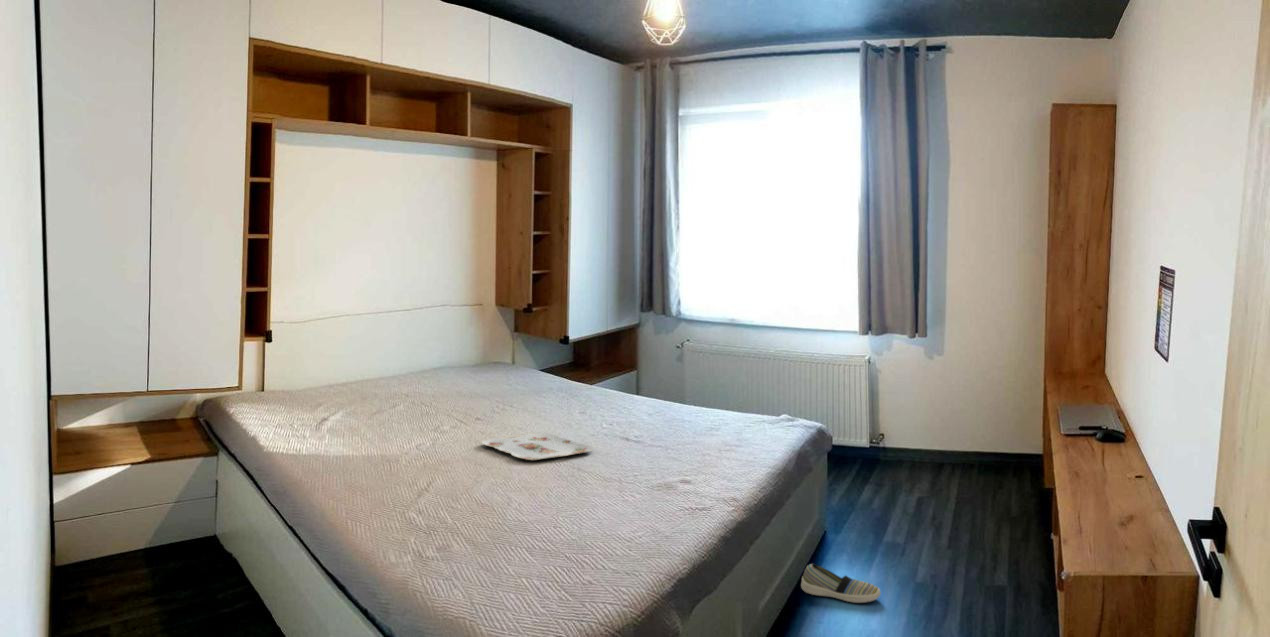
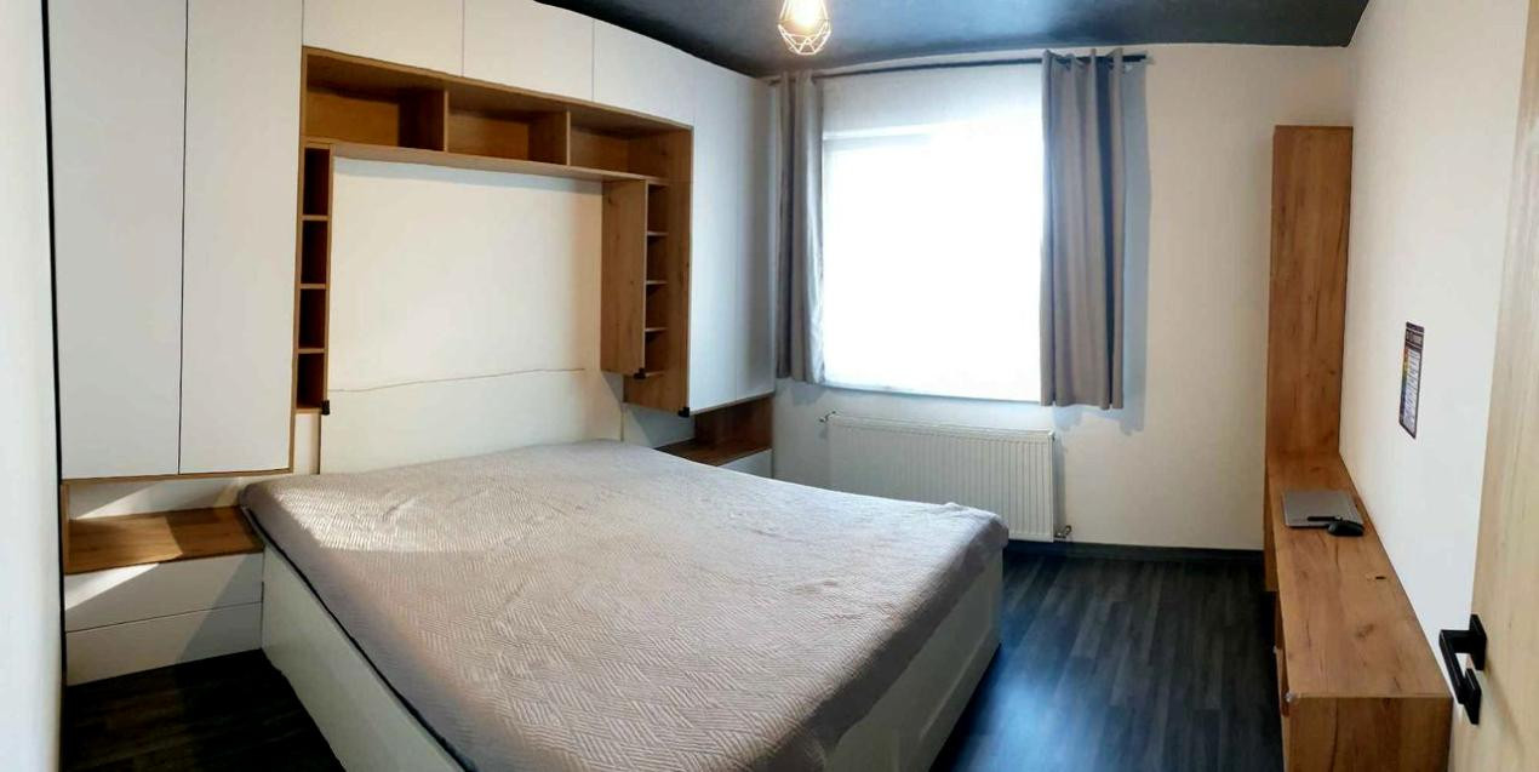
- serving tray (536, 446)
- shoe (840, 582)
